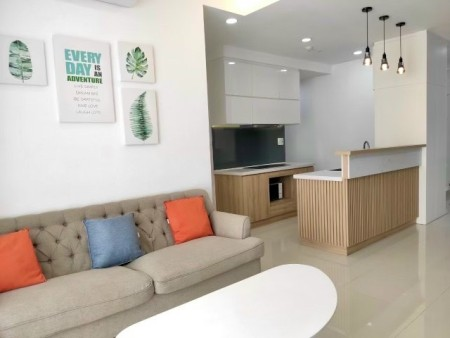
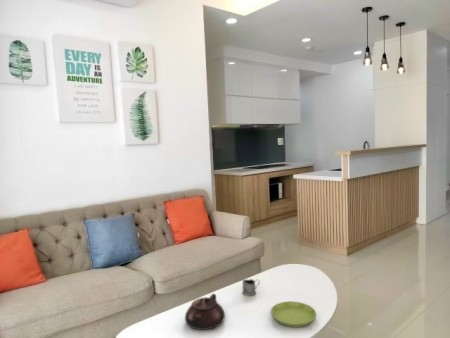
+ saucer (293, 315)
+ tea glass holder (251, 285)
+ teapot (205, 310)
